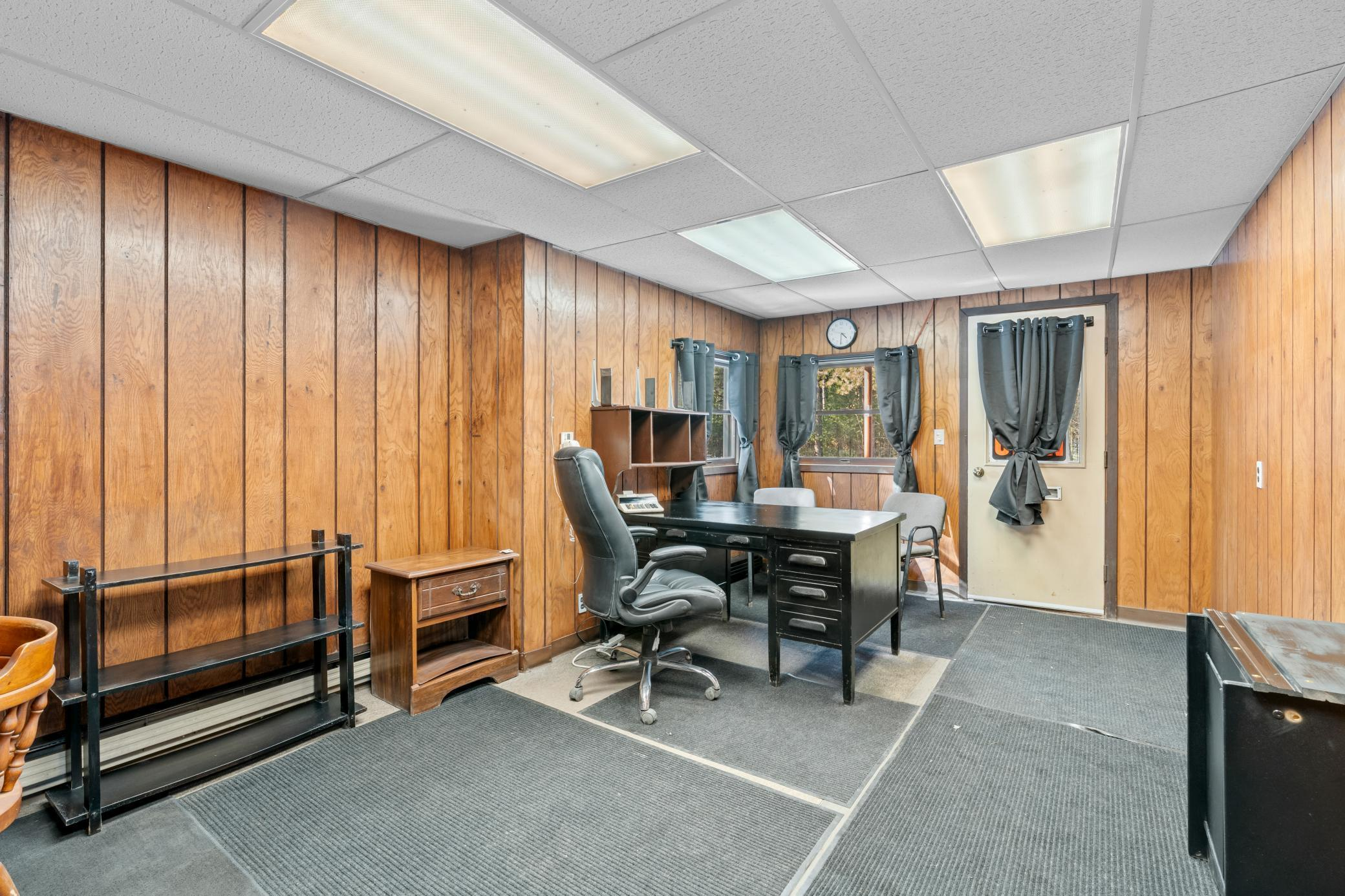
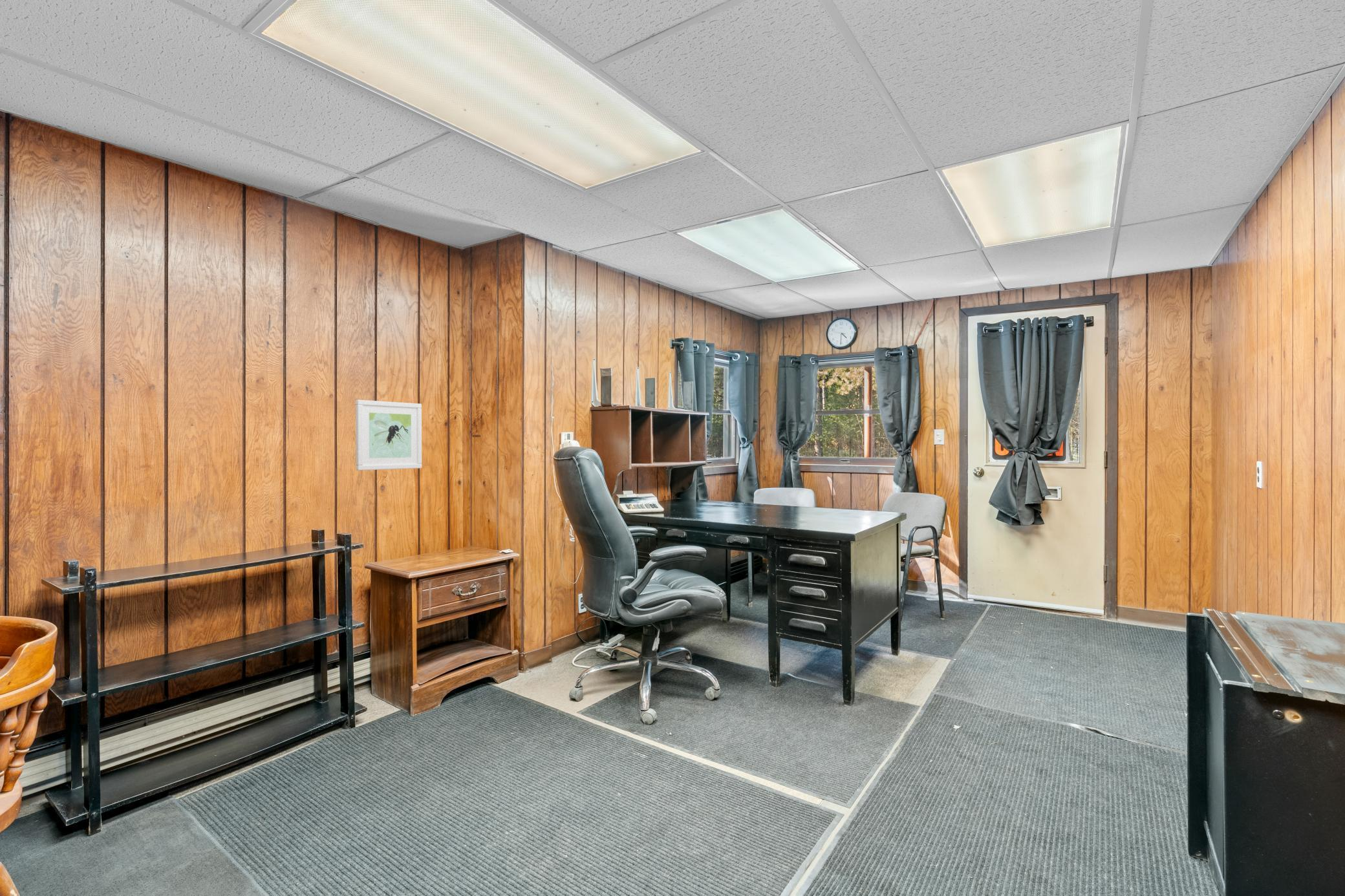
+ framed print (390, 435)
